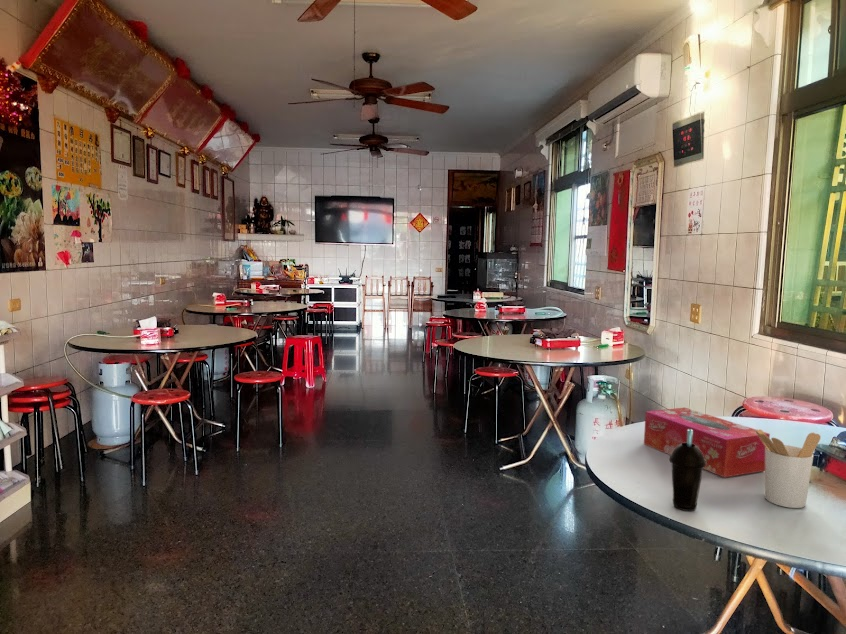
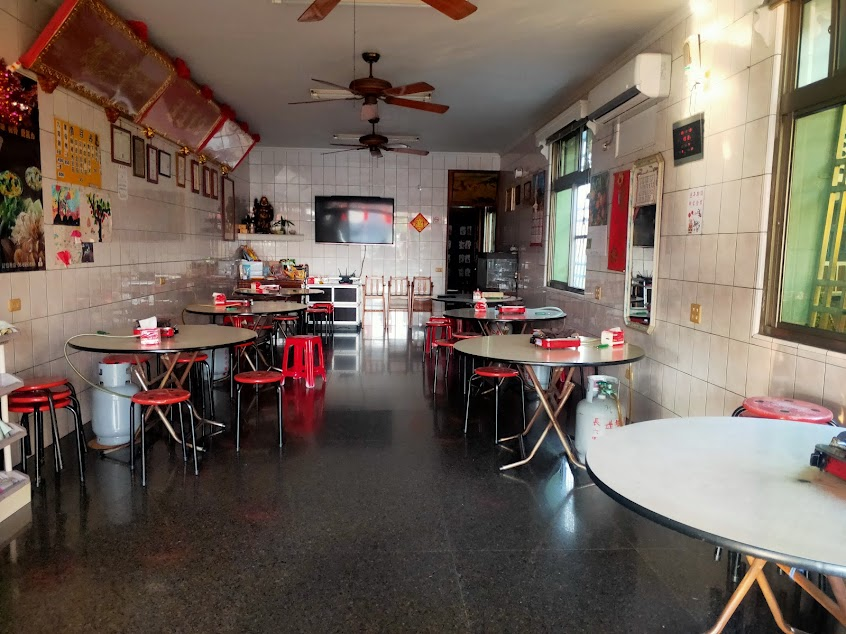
- cup (686, 468)
- utensil holder (781, 465)
- tissue box (702, 439)
